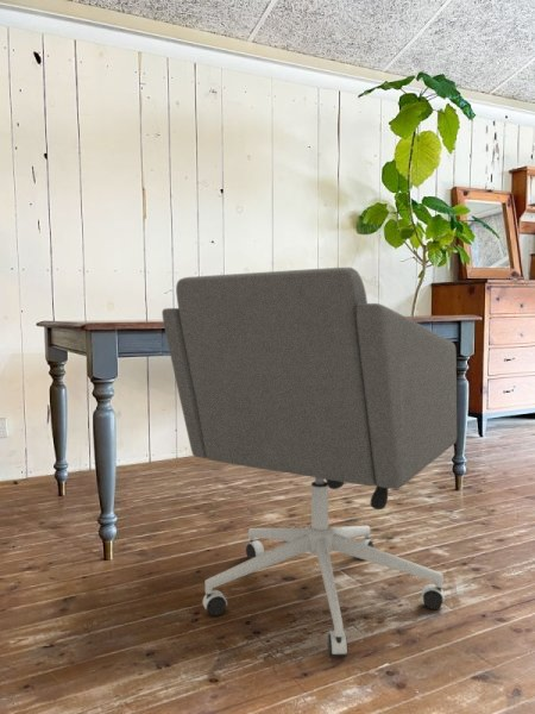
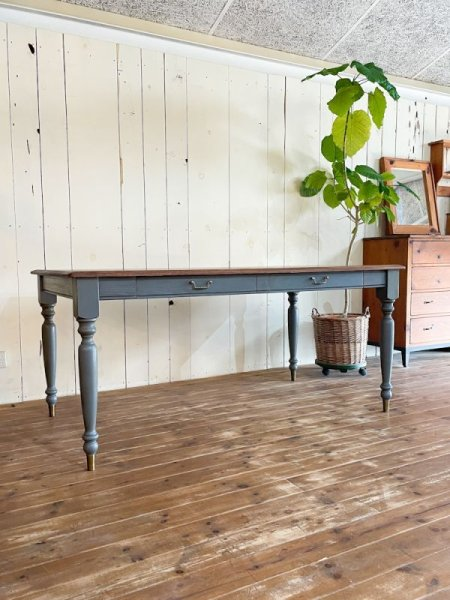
- office chair (317, 439)
